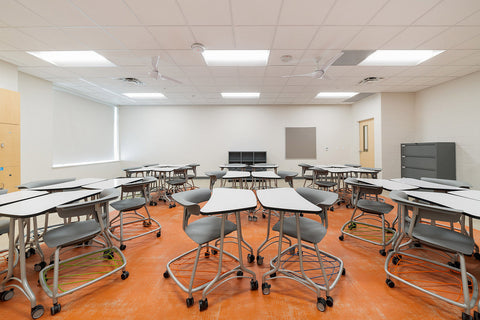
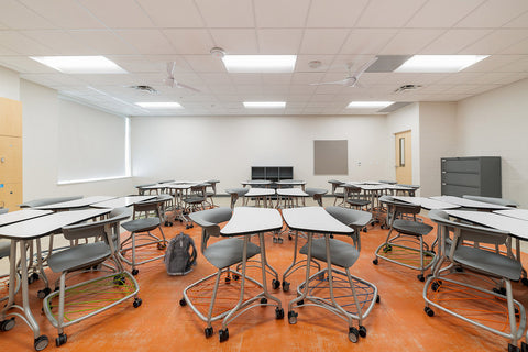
+ backpack (180, 250)
